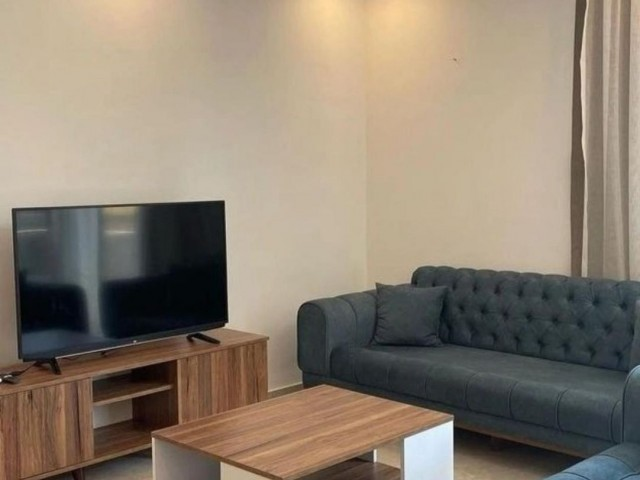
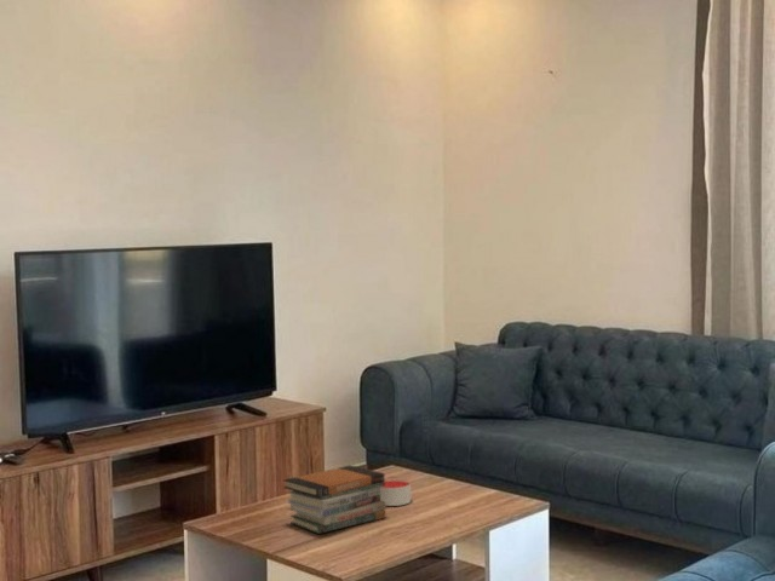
+ book stack (335, 497)
+ candle (392, 491)
